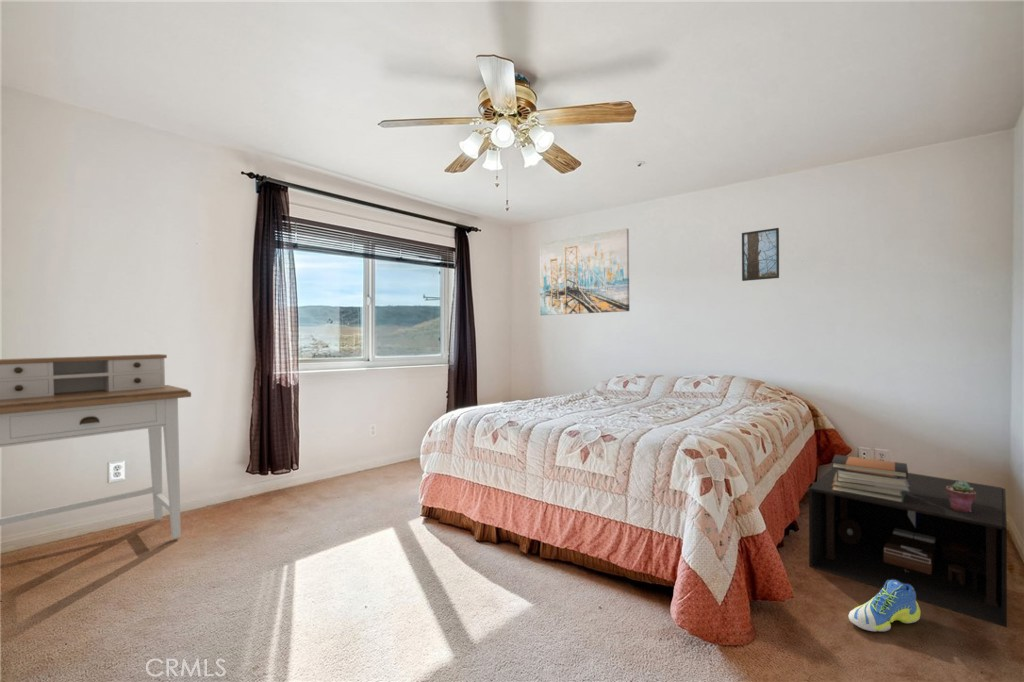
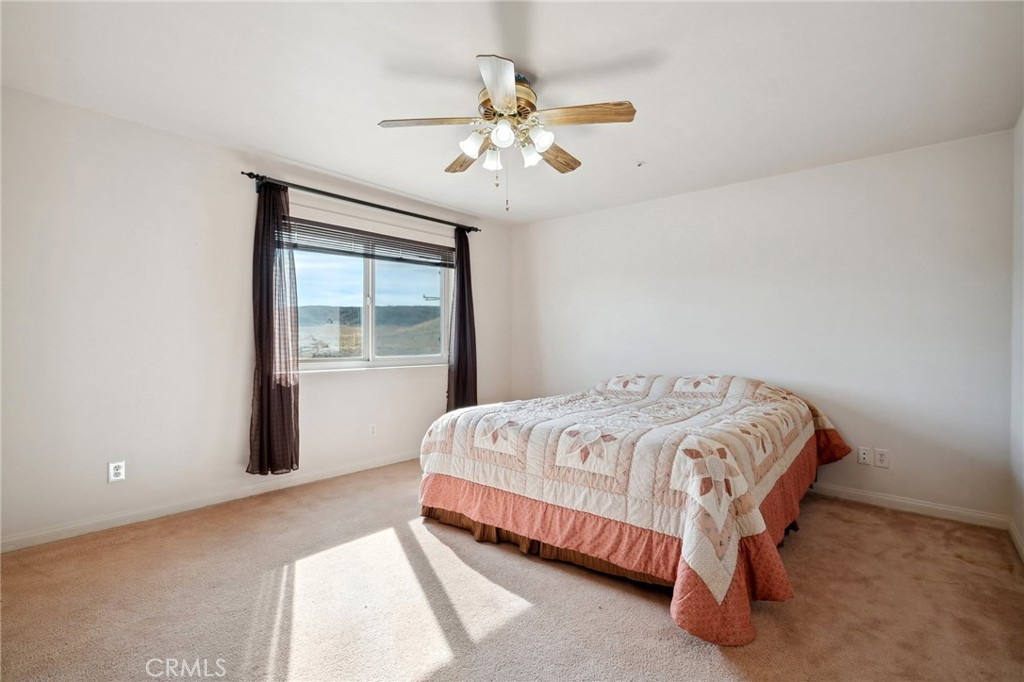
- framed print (760, 255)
- nightstand (906, 528)
- wall art (581, 275)
- book stack (869, 477)
- potted succulent (960, 495)
- desk (84, 436)
- sneaker (882, 601)
